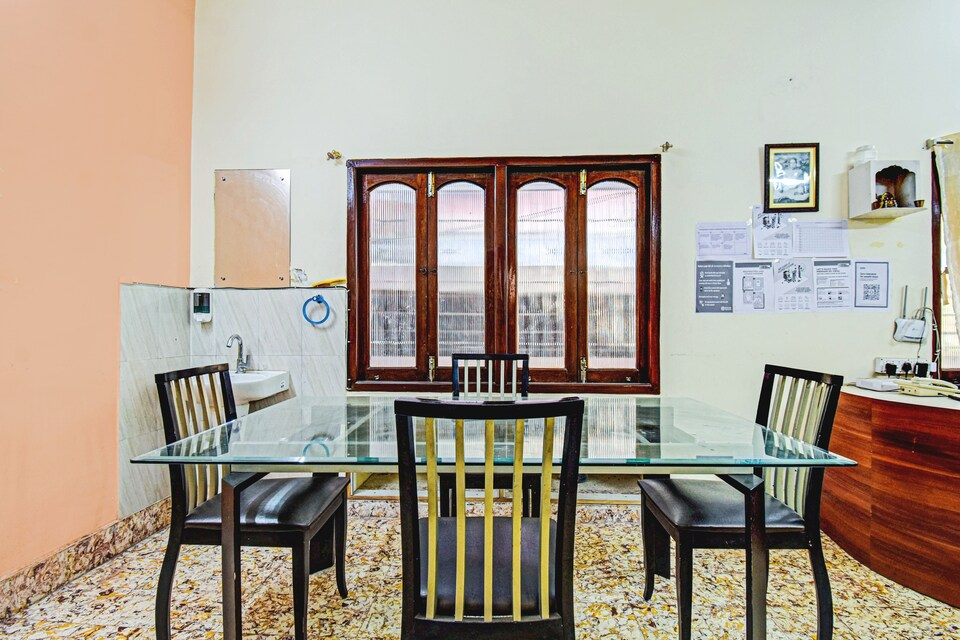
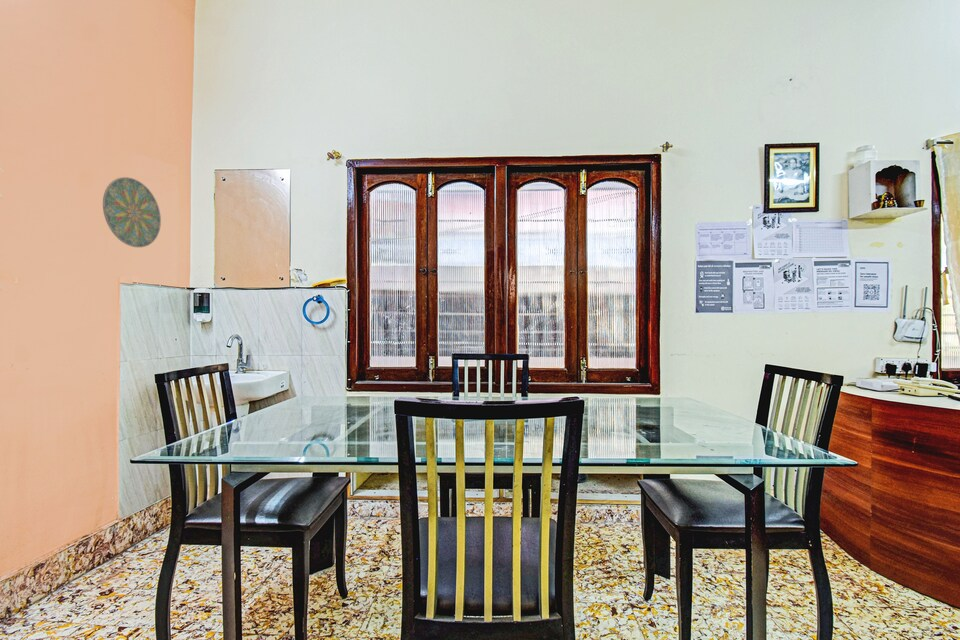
+ decorative plate (134, 213)
